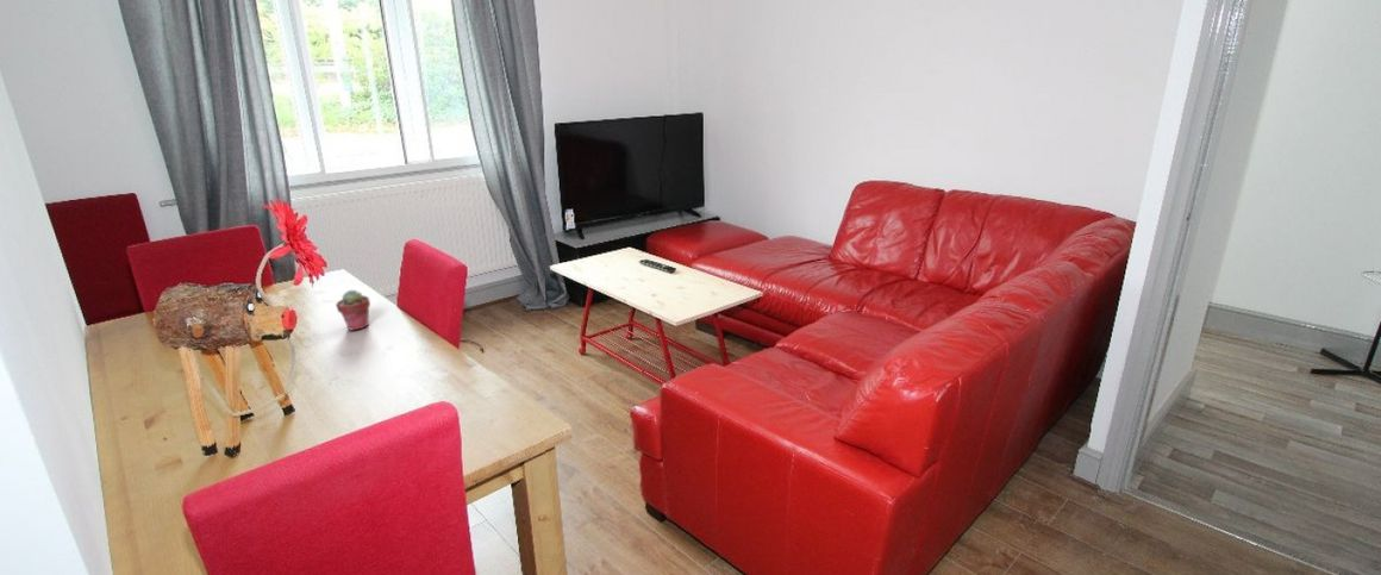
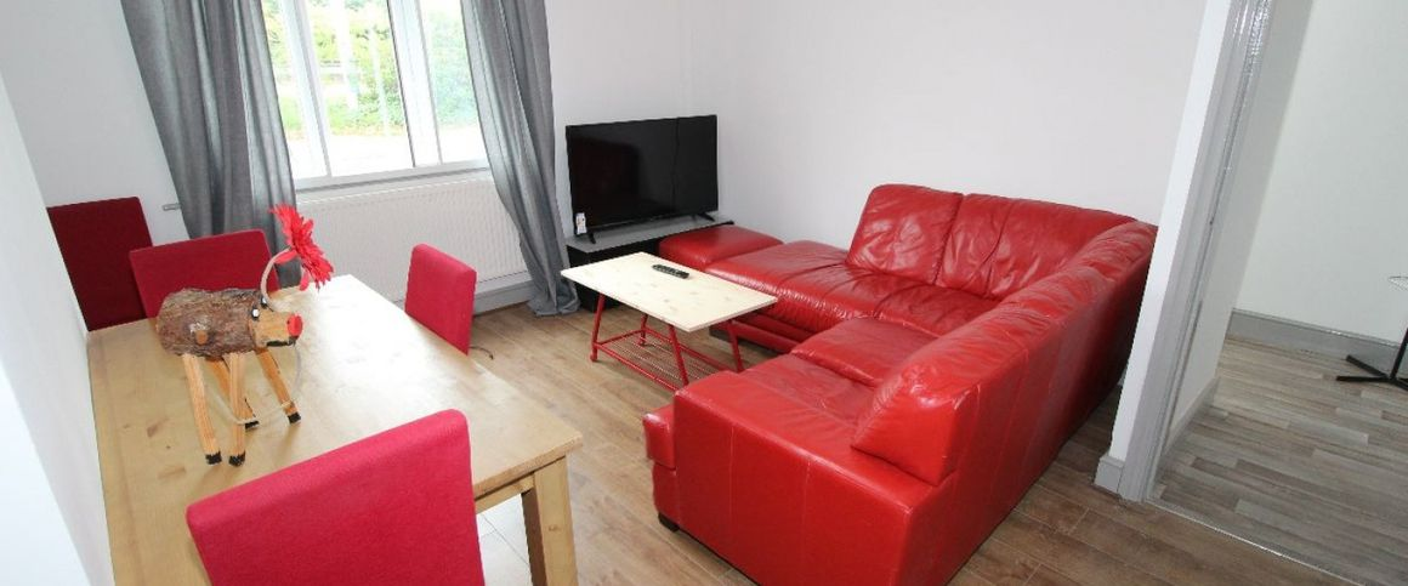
- potted succulent (354, 307)
